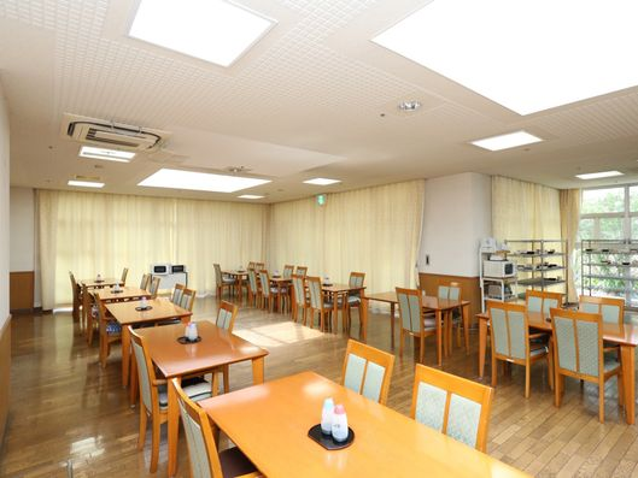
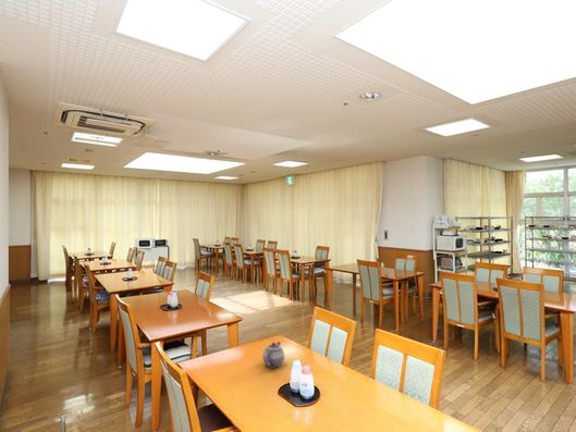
+ teapot (273, 353)
